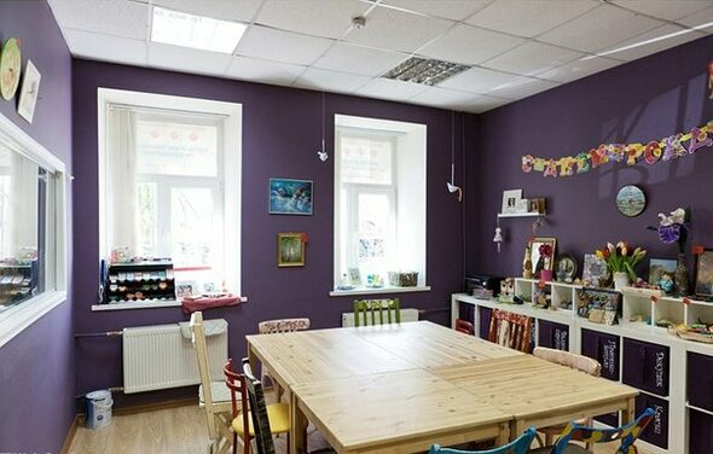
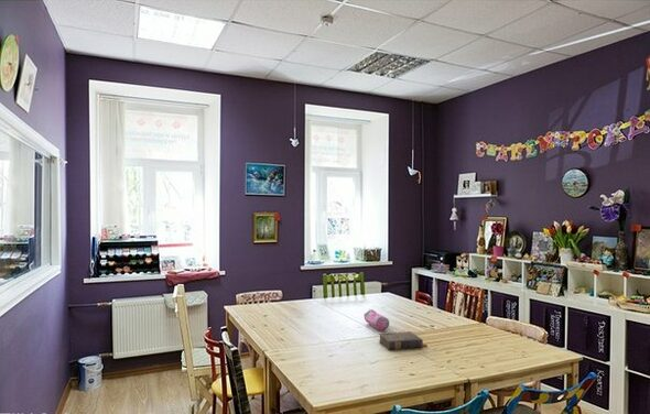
+ book (404, 340)
+ pencil case (376, 319)
